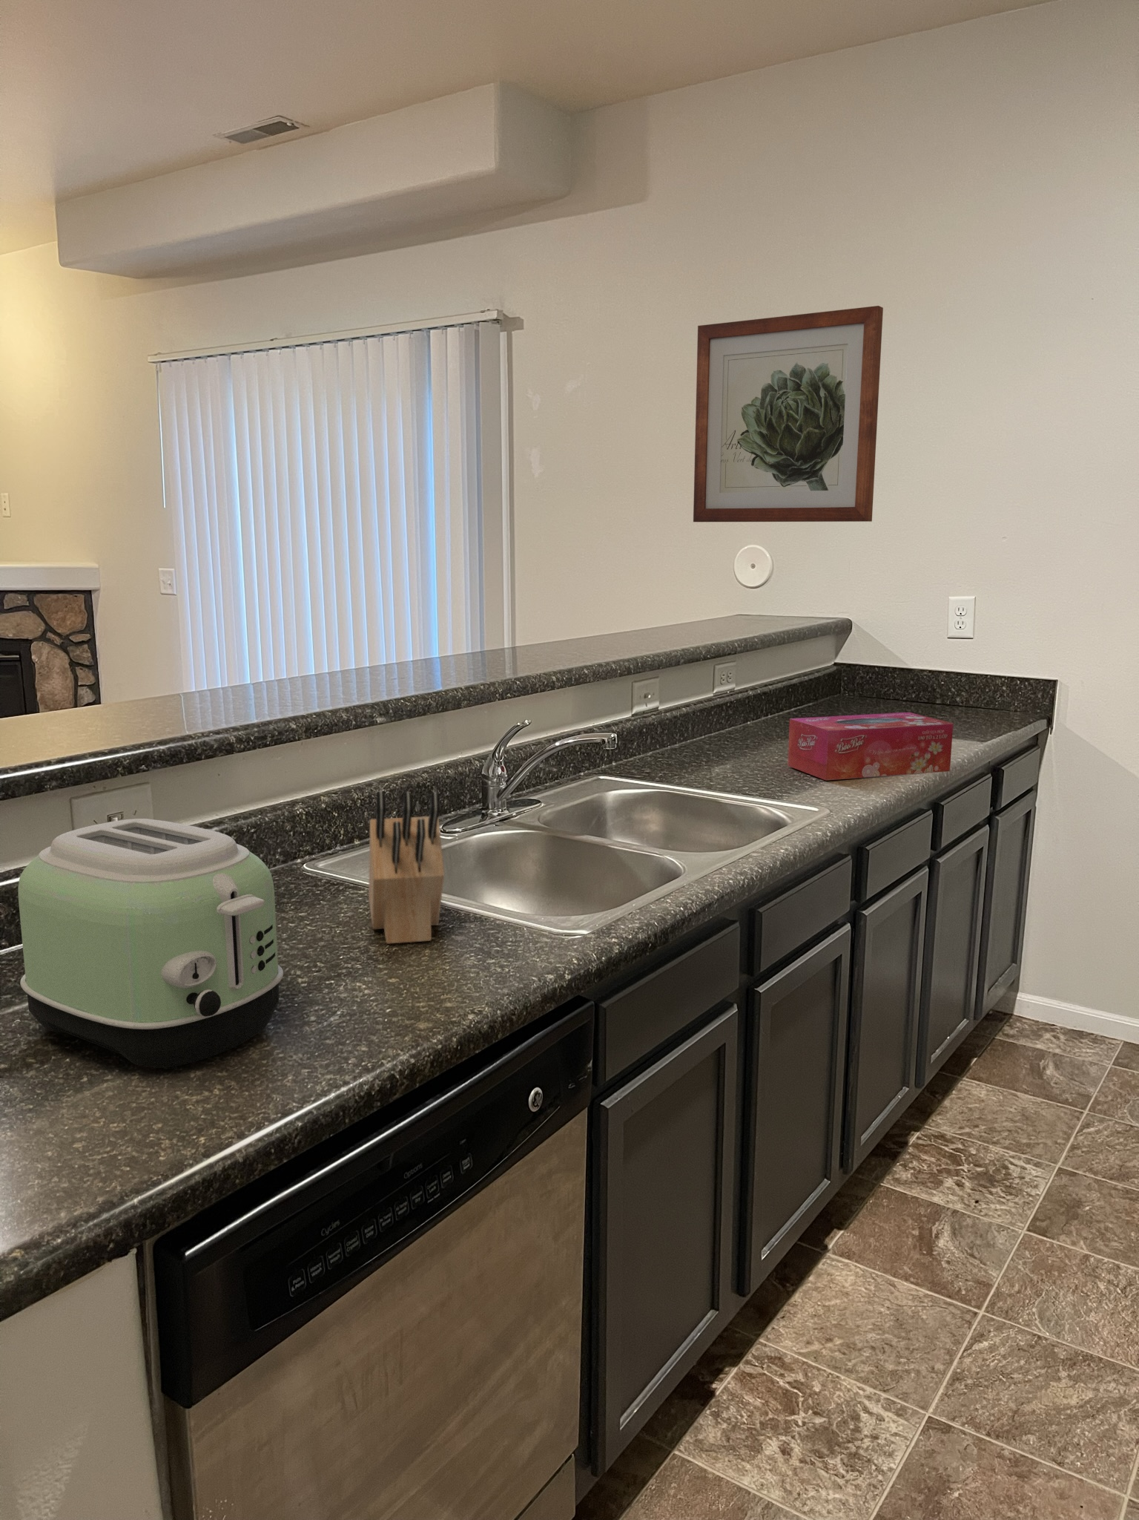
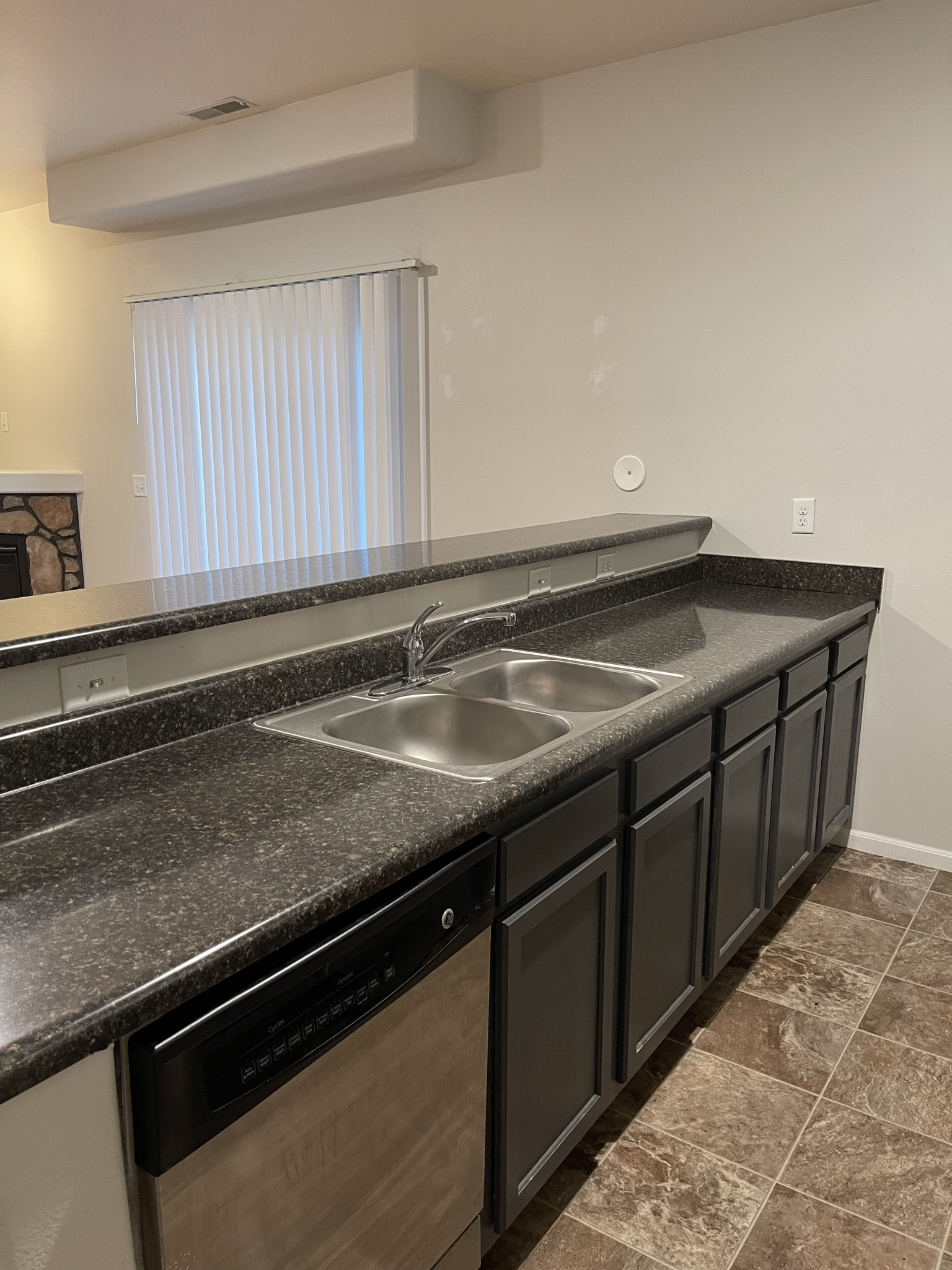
- tissue box (869, 744)
- knife block (403, 851)
- wall art (782, 421)
- toaster (157, 935)
